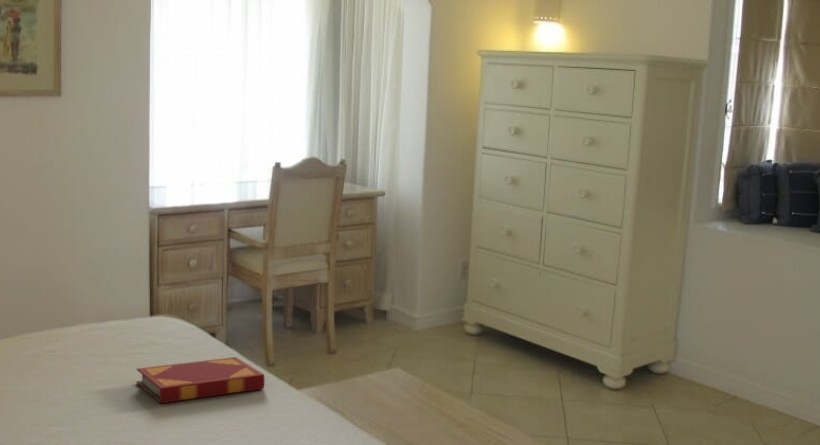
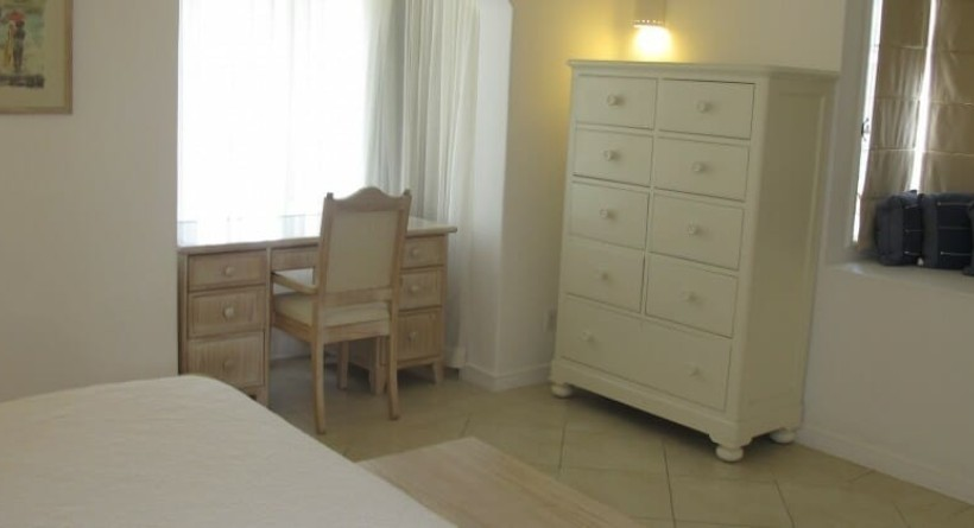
- hardback book (200, 378)
